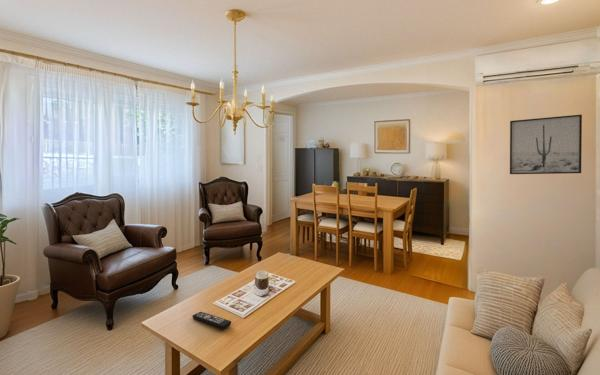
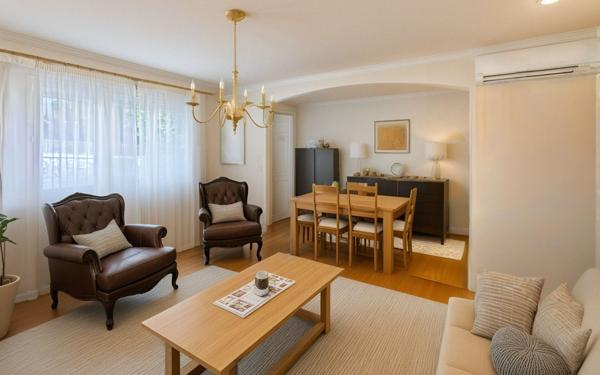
- remote control (211, 320)
- wall art (543, 146)
